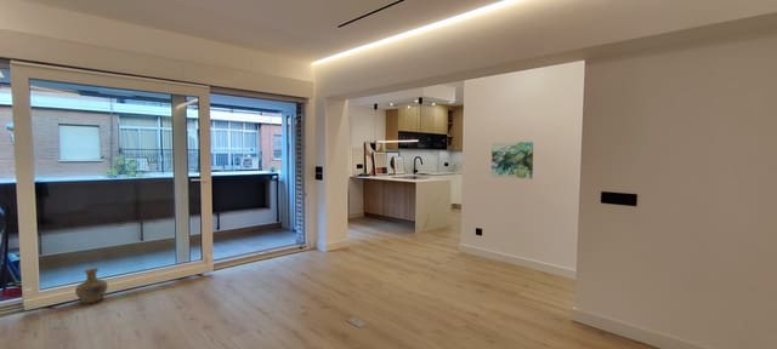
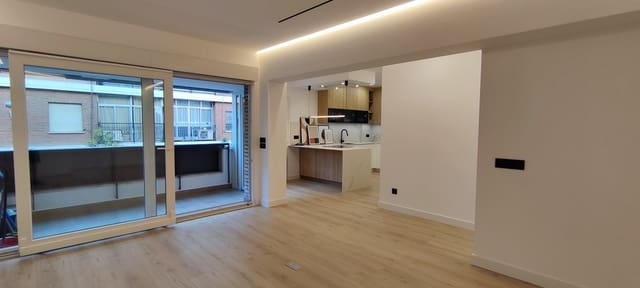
- wall art (511, 160)
- vase (91, 285)
